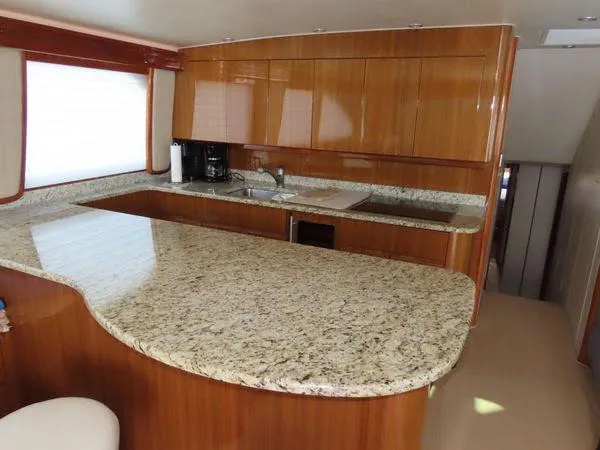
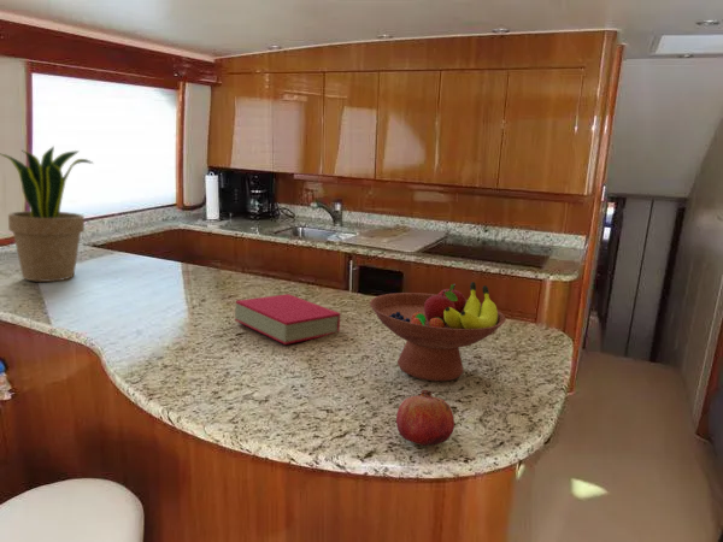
+ fruit bowl (434, 328)
+ book (286, 317)
+ potted plant (48, 211)
+ fruit (424, 417)
